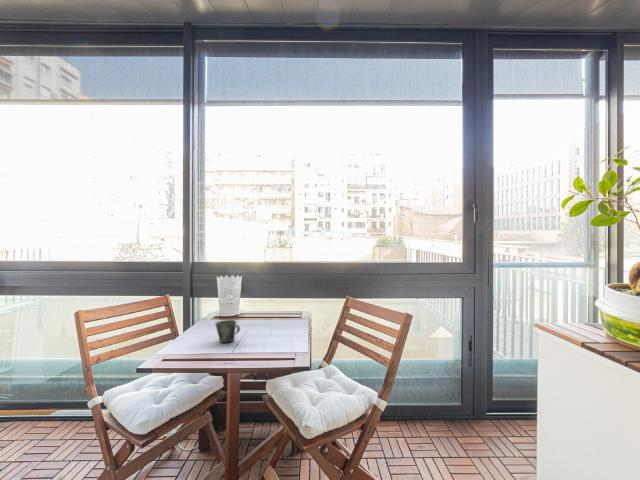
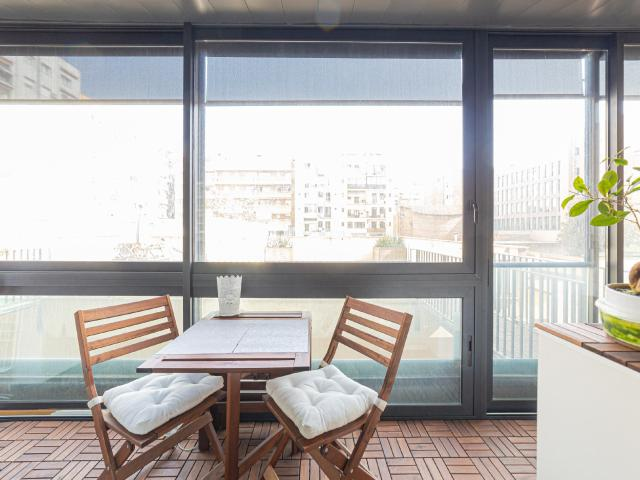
- mug (227, 331)
